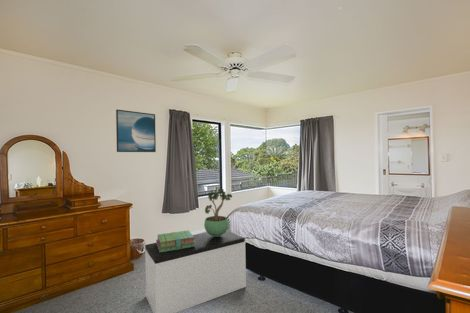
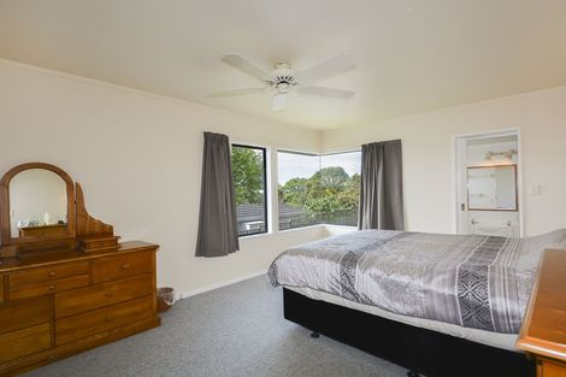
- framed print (137, 132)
- potted plant (217, 211)
- stack of books (175, 240)
- bench (197, 266)
